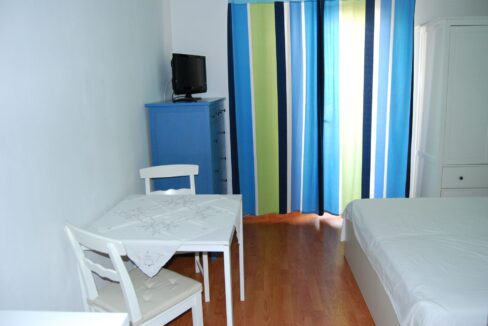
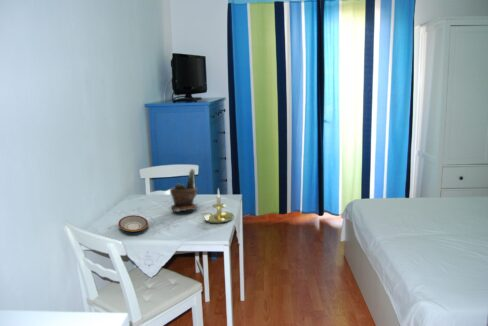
+ plate (133, 224)
+ candle holder (216, 204)
+ potted plant (183, 190)
